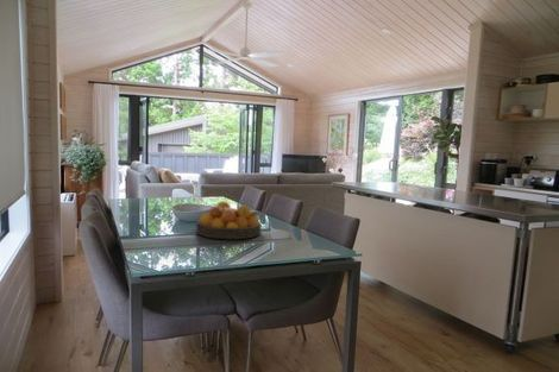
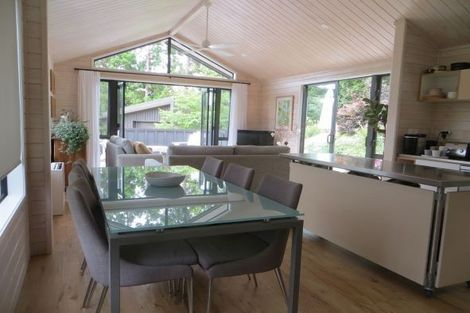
- fruit bowl (228, 217)
